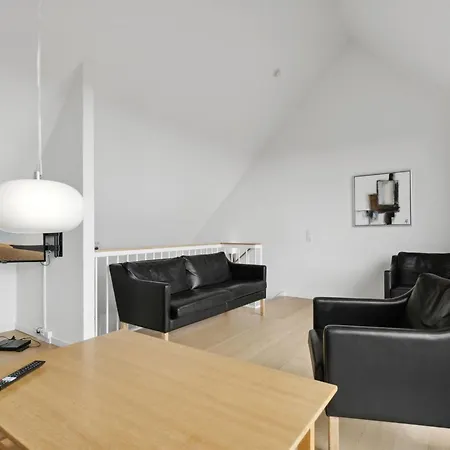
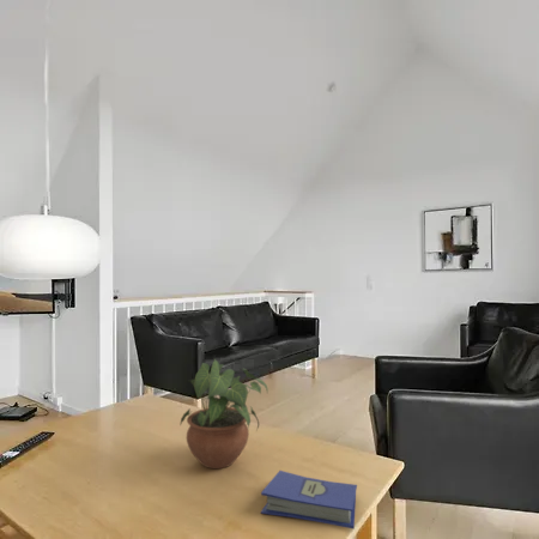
+ hardcover book (311, 495)
+ potted plant (218, 410)
